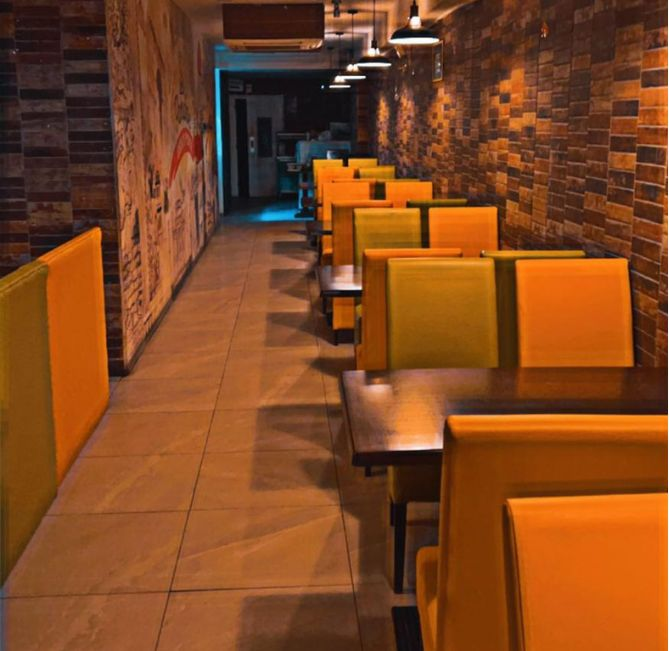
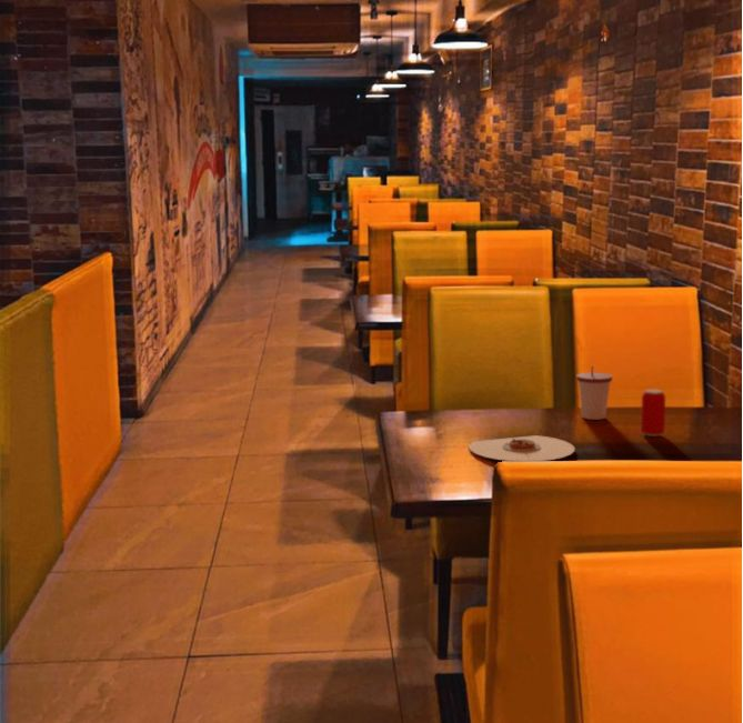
+ beverage can (653, 412)
+ cup (593, 391)
+ plate (521, 442)
